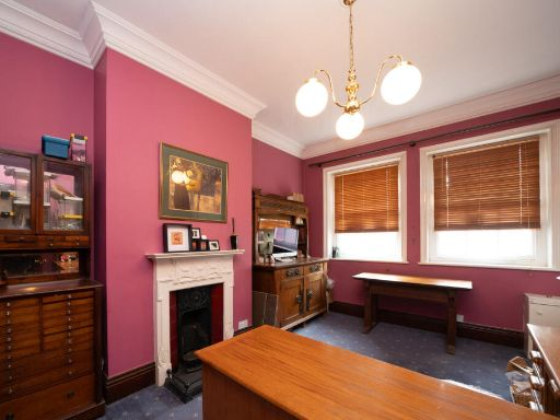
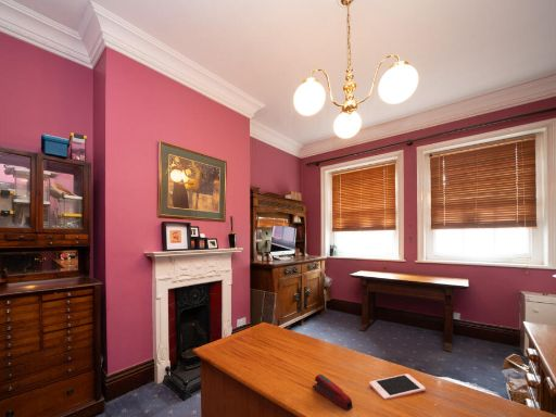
+ cell phone (396, 386)
+ stapler (331, 390)
